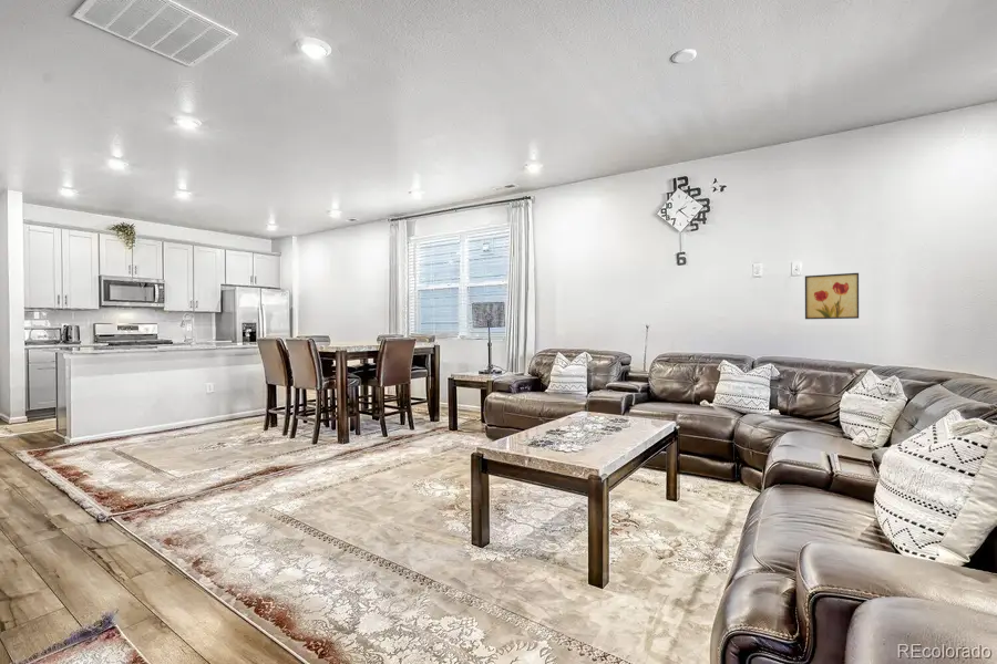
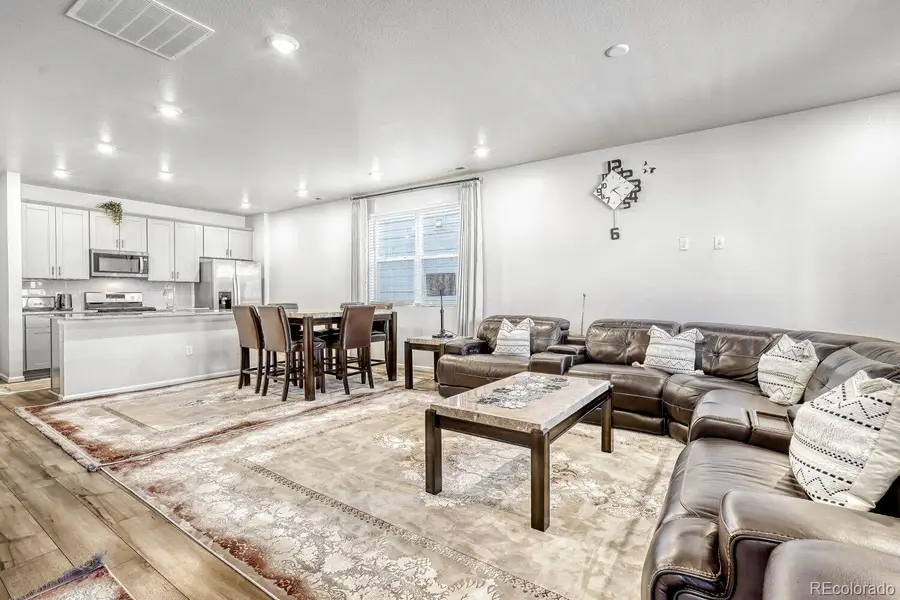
- wall art (831, 297)
